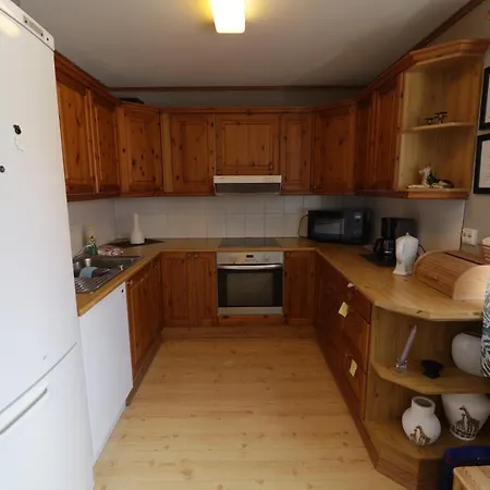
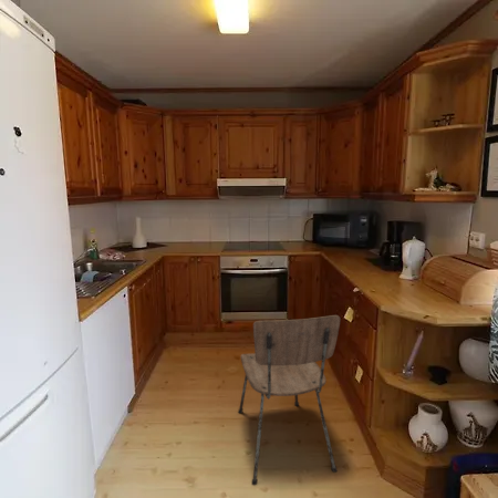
+ dining chair (281, 372)
